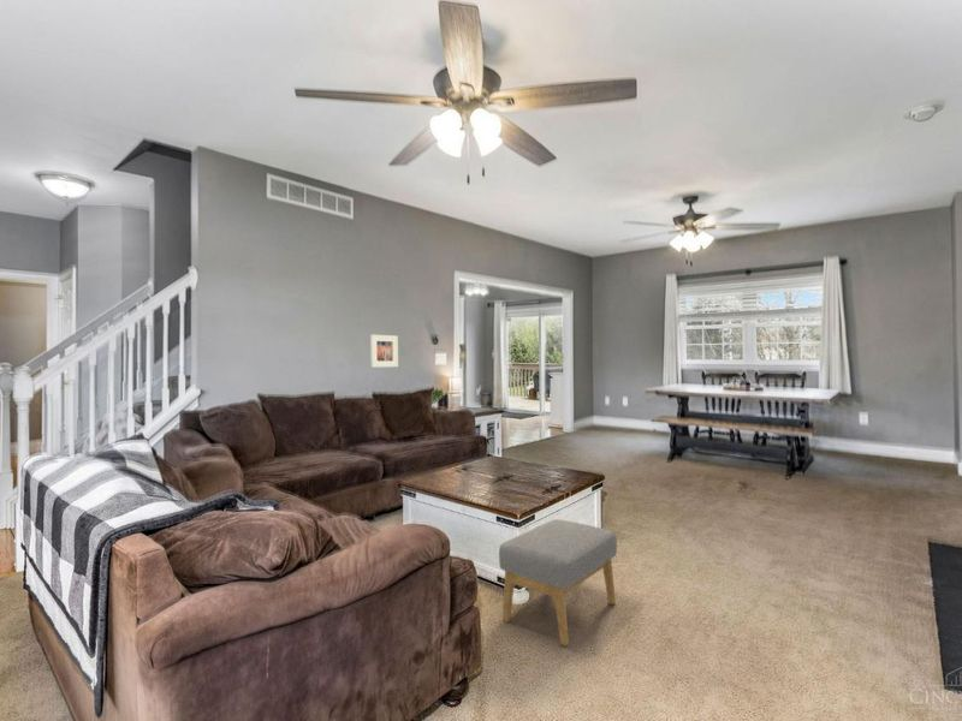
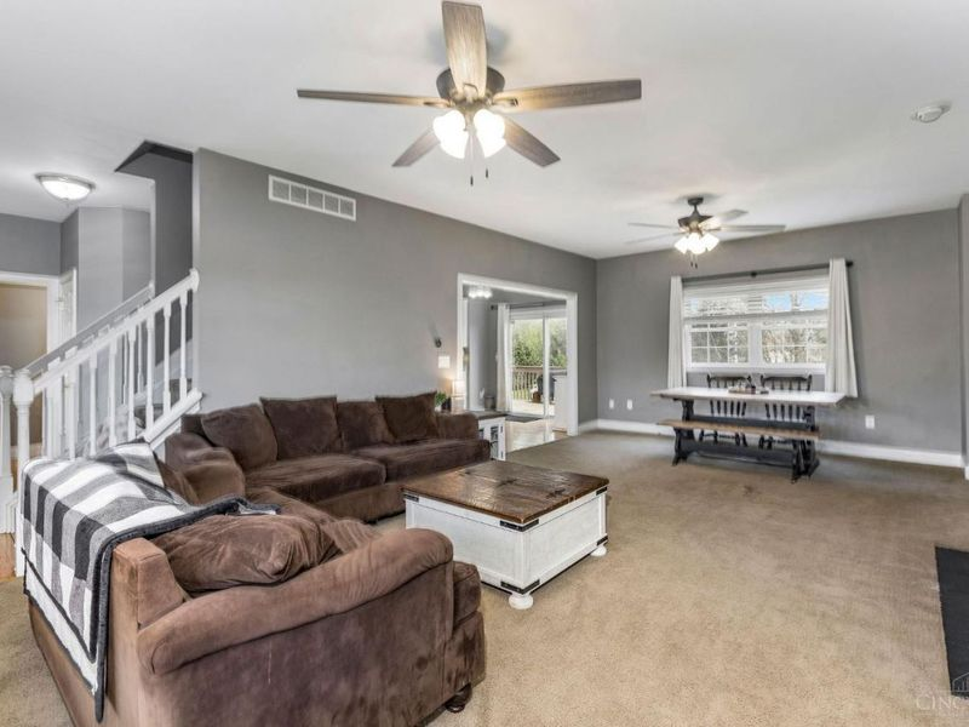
- footstool (559, 572)
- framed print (384, 351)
